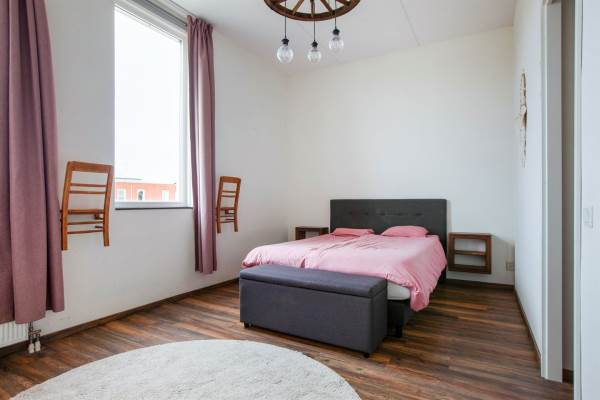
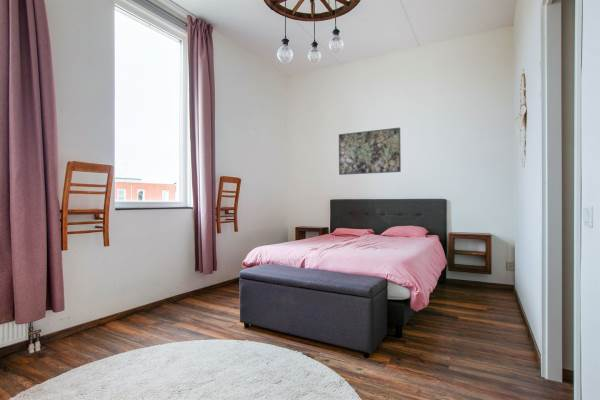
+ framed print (368, 152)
